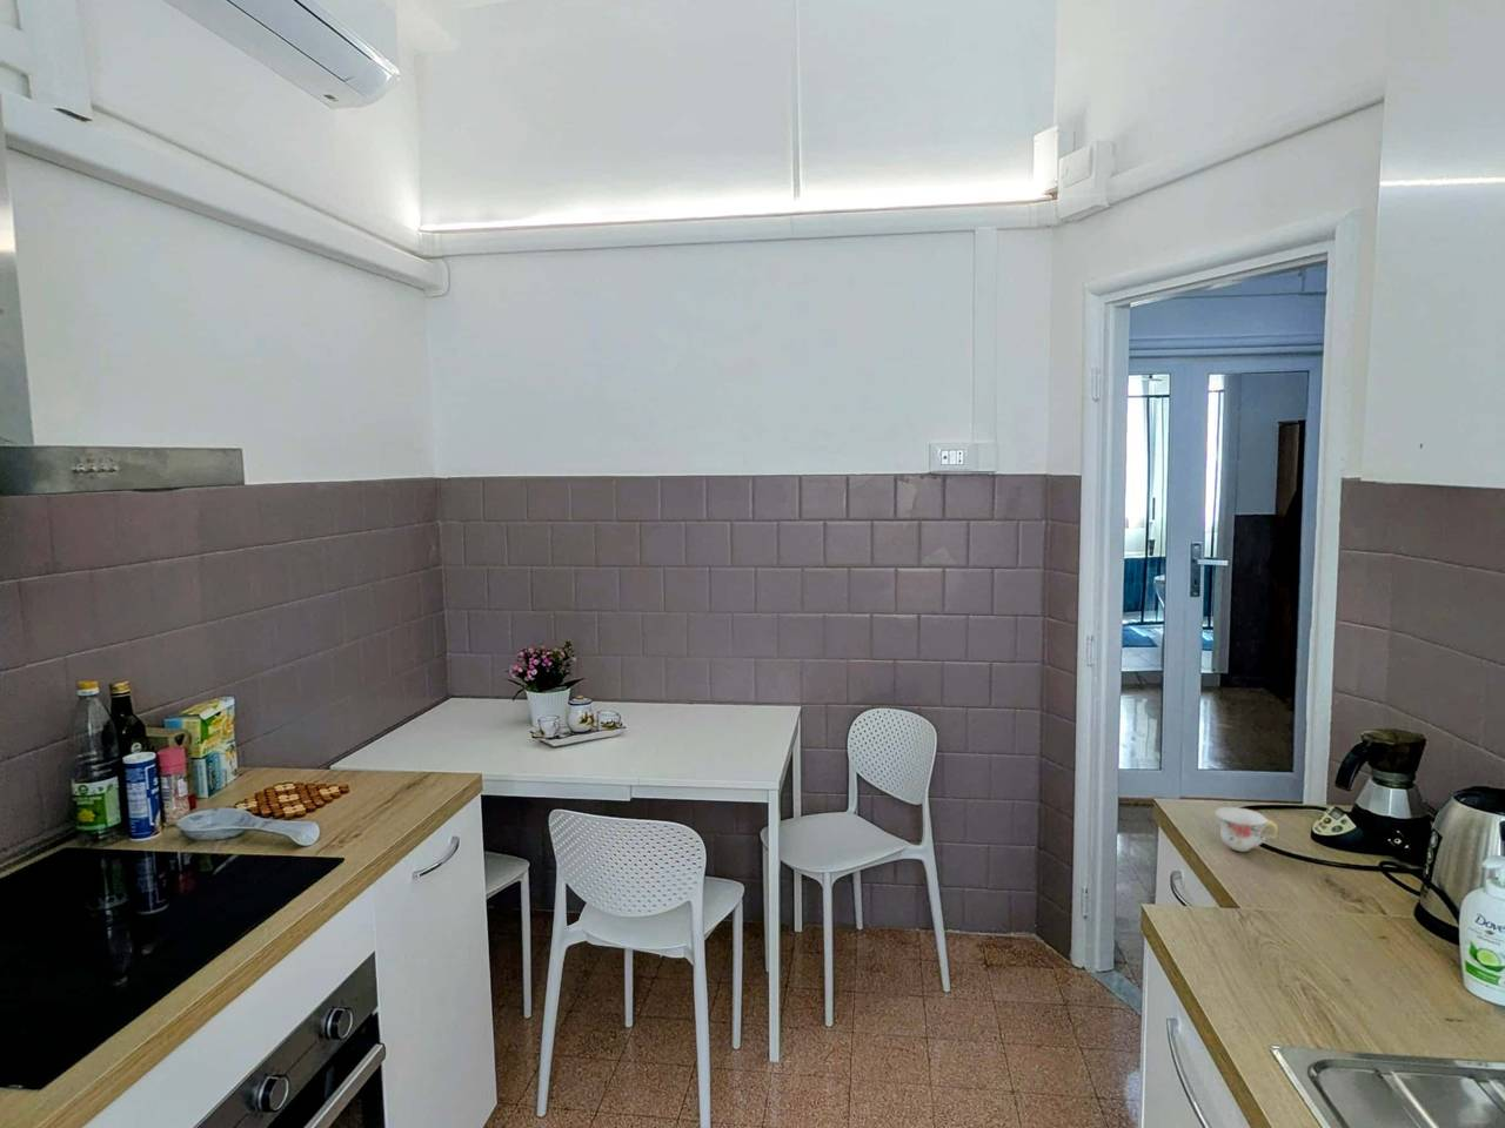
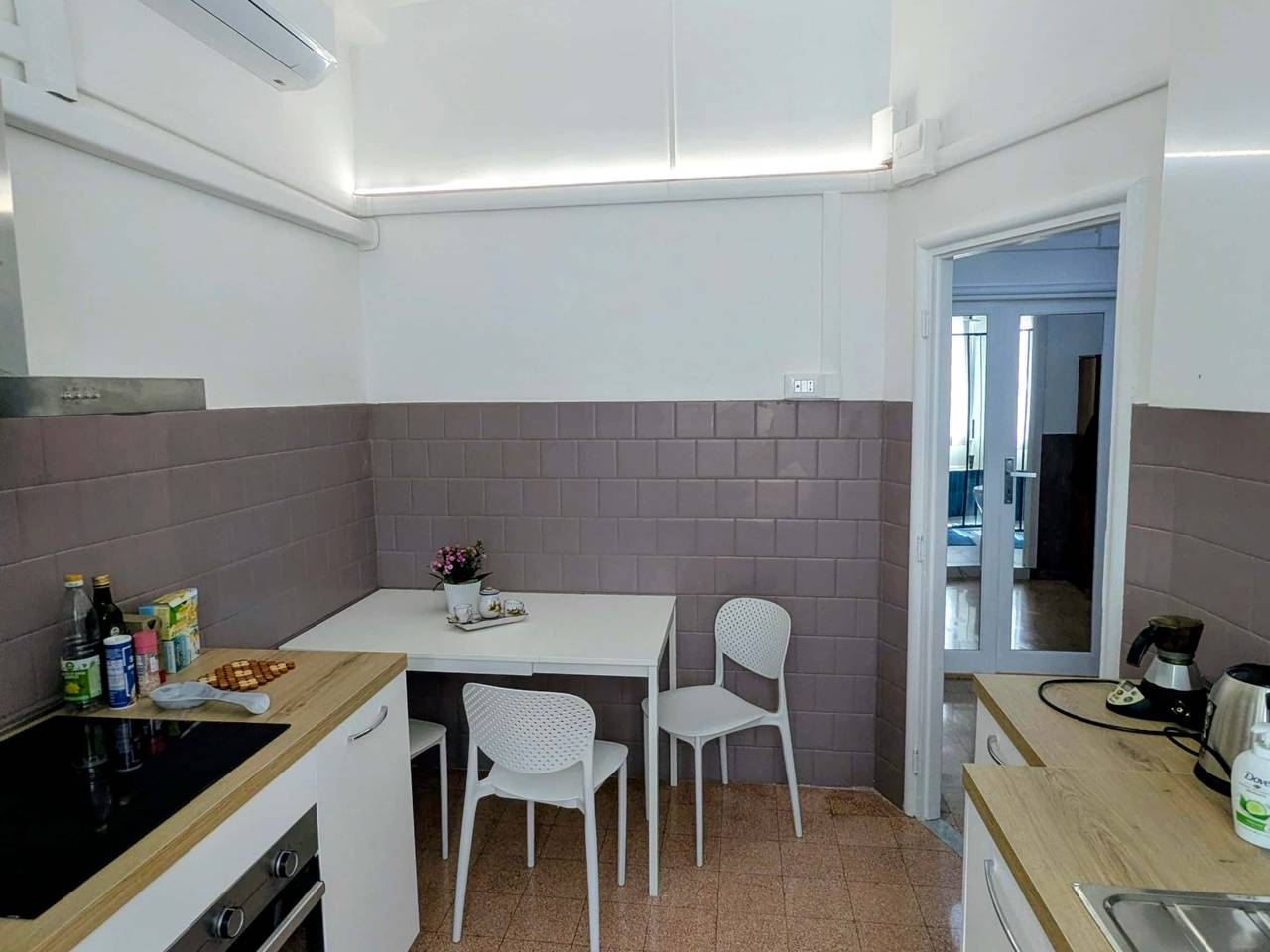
- teacup (1245, 832)
